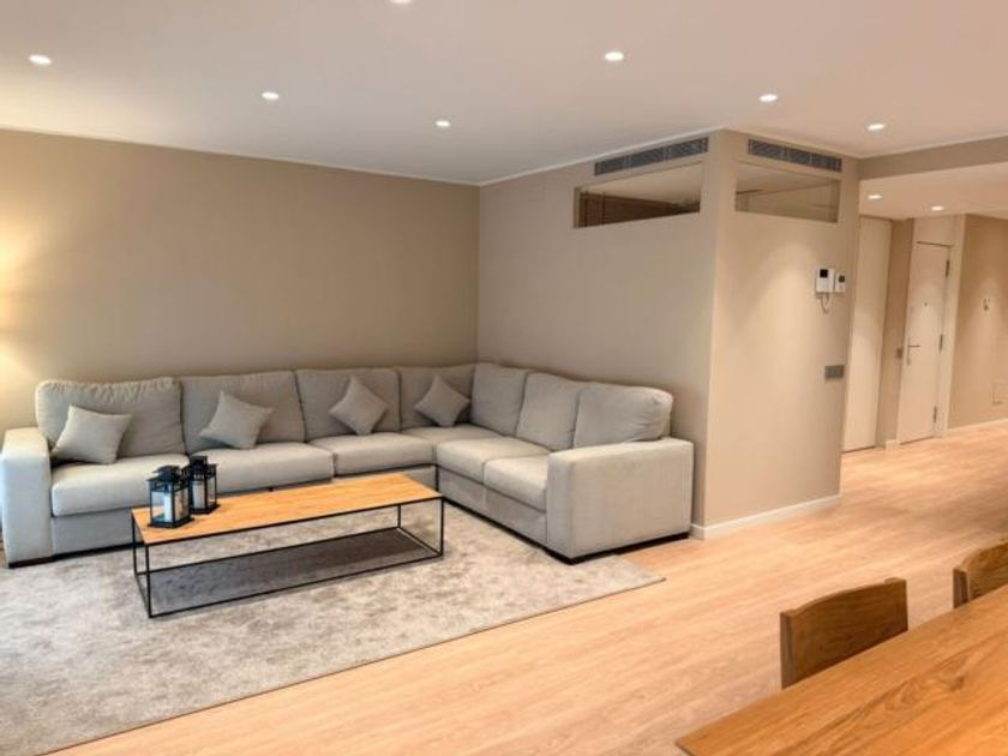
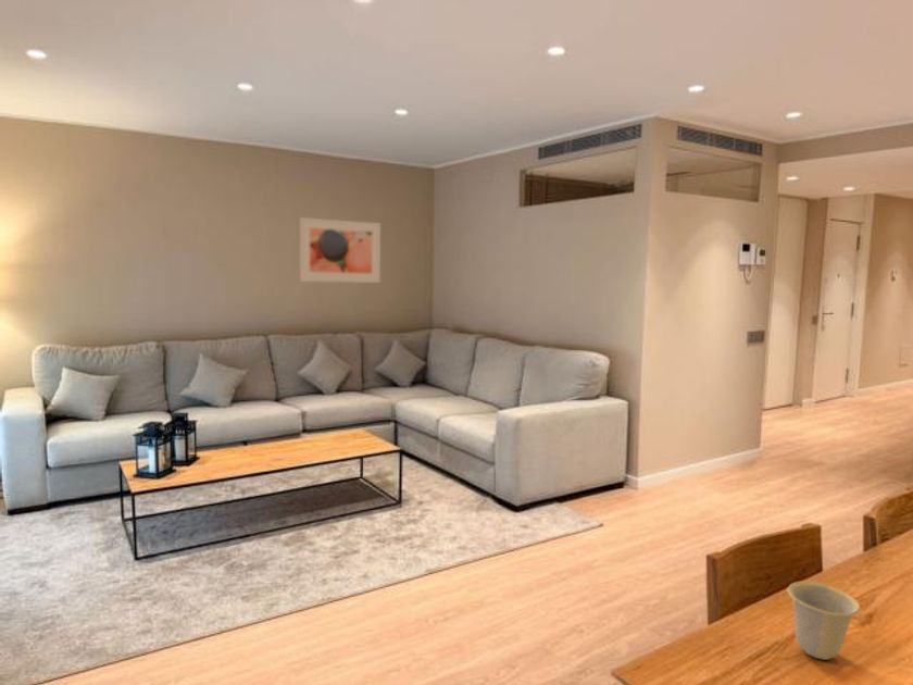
+ cup (820, 624)
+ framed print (341, 251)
